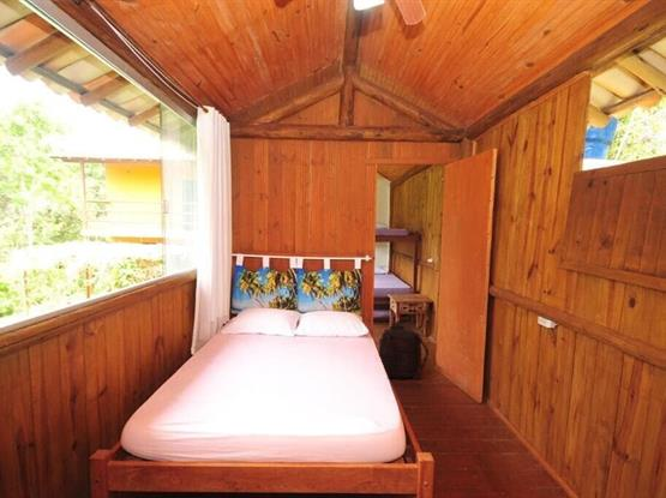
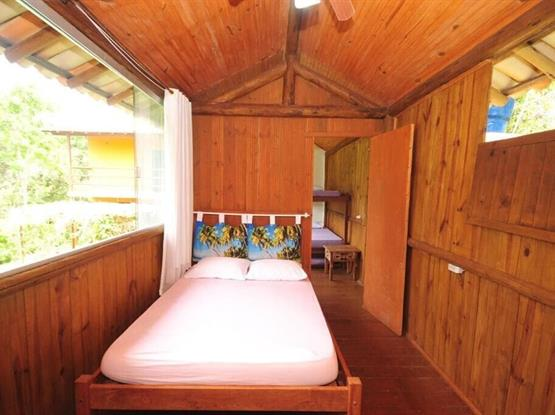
- backpack (400, 350)
